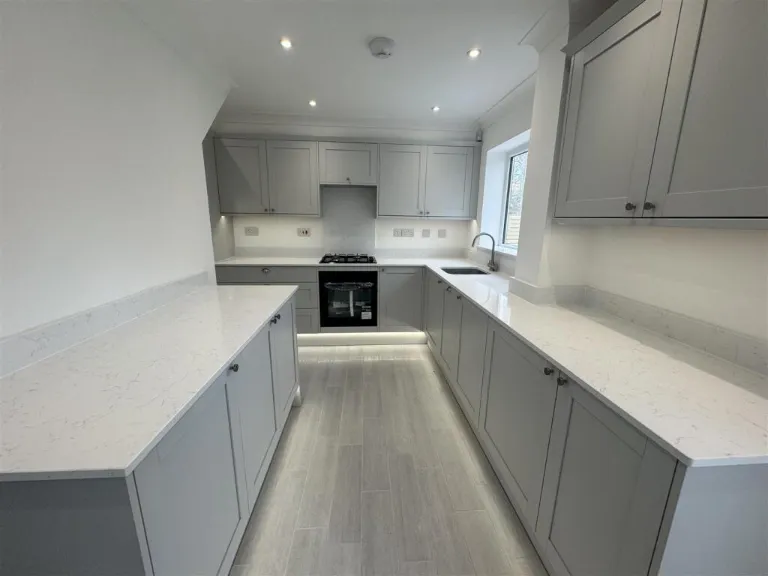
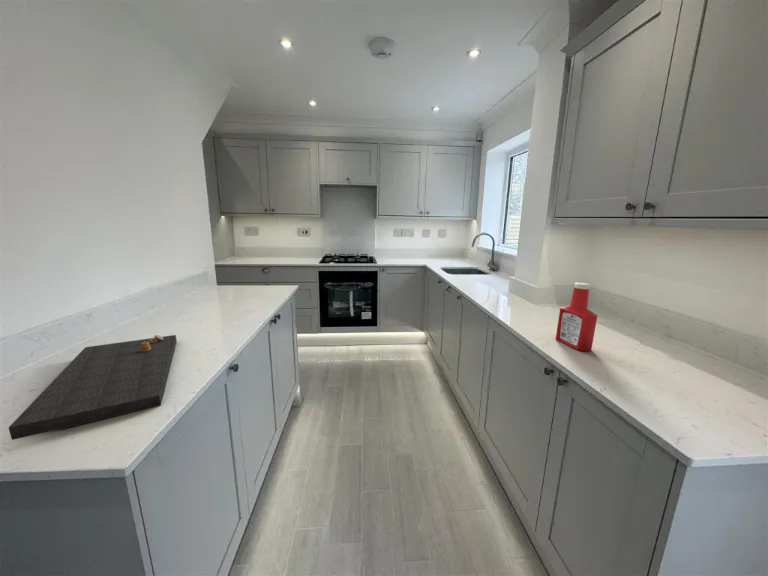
+ soap bottle (577, 314)
+ cutting board (116, 367)
